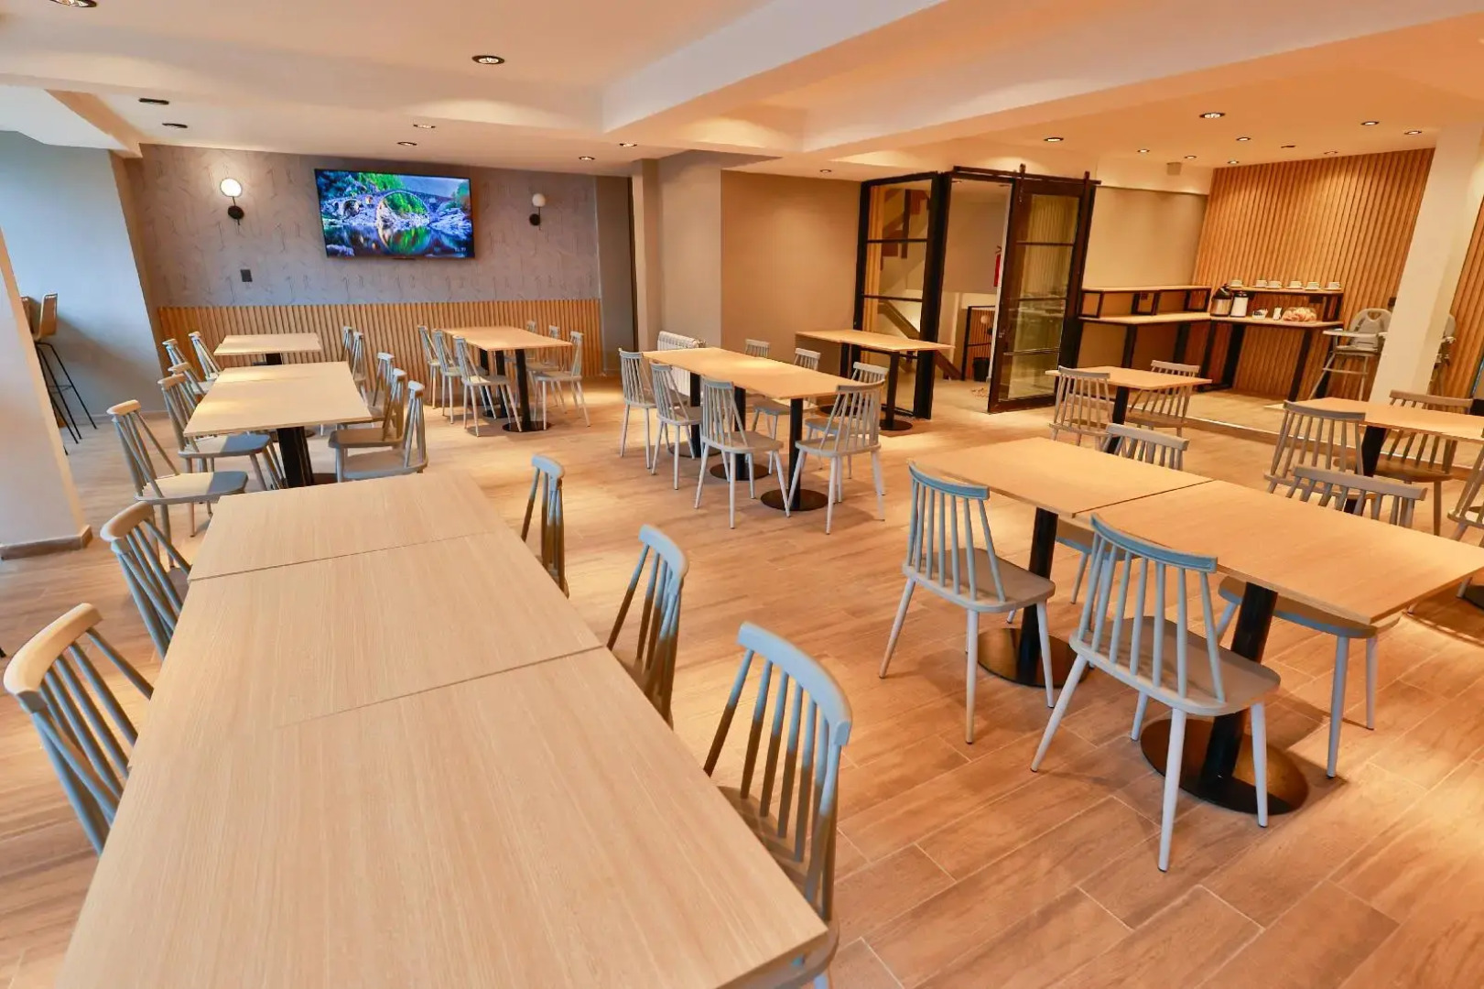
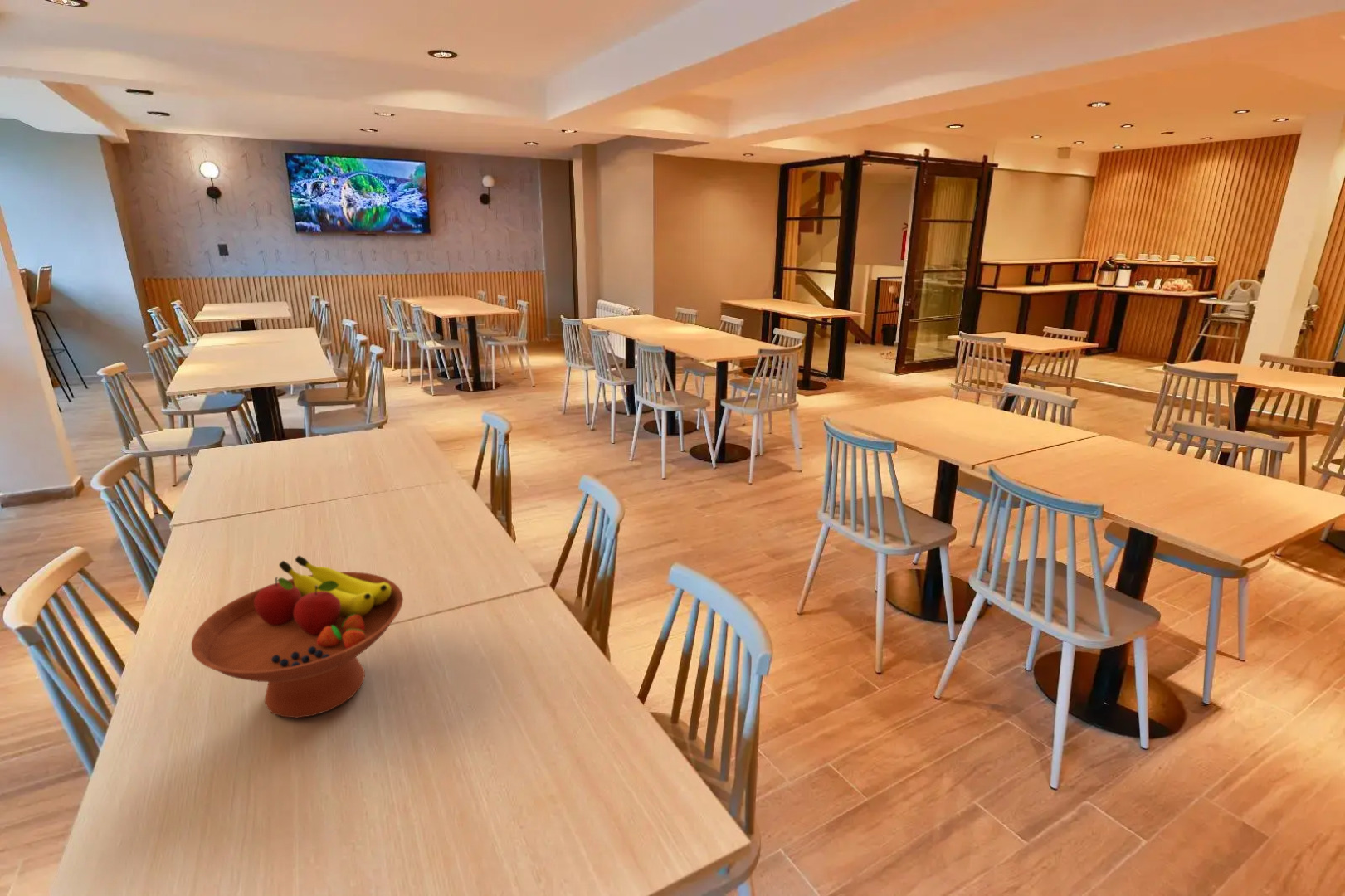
+ fruit bowl (308, 639)
